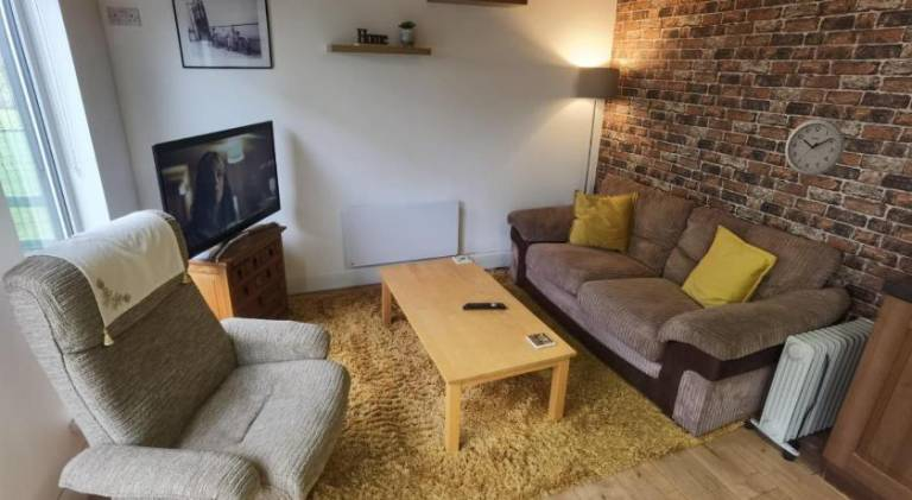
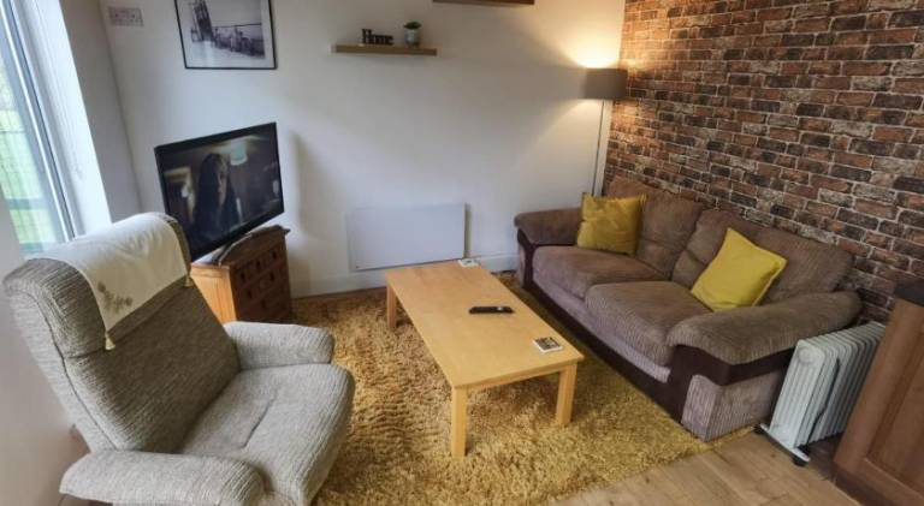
- wall clock (812, 147)
